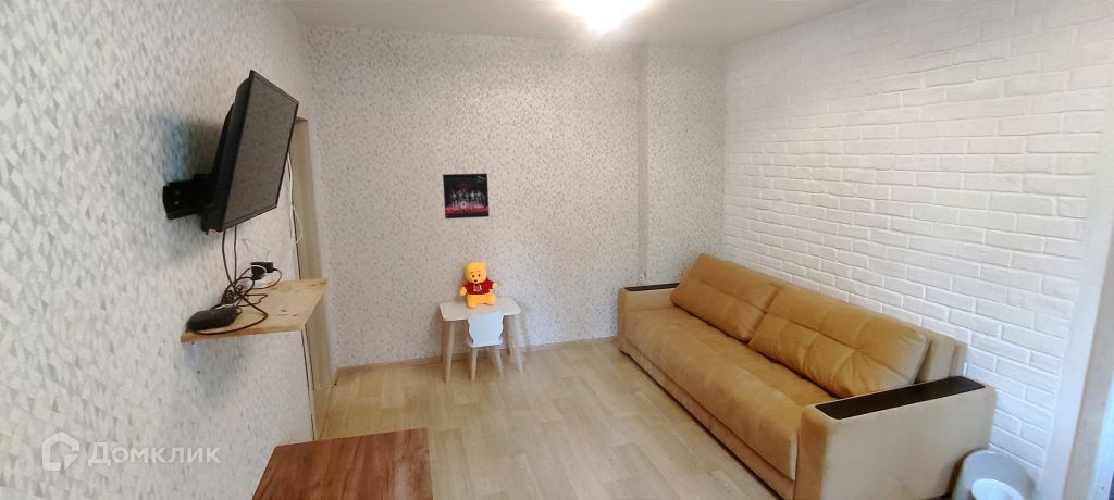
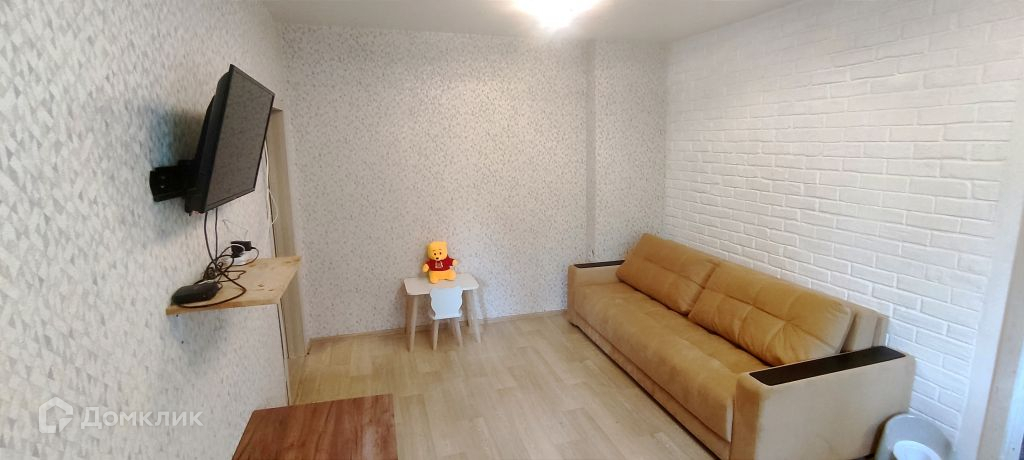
- album cover (466, 196)
